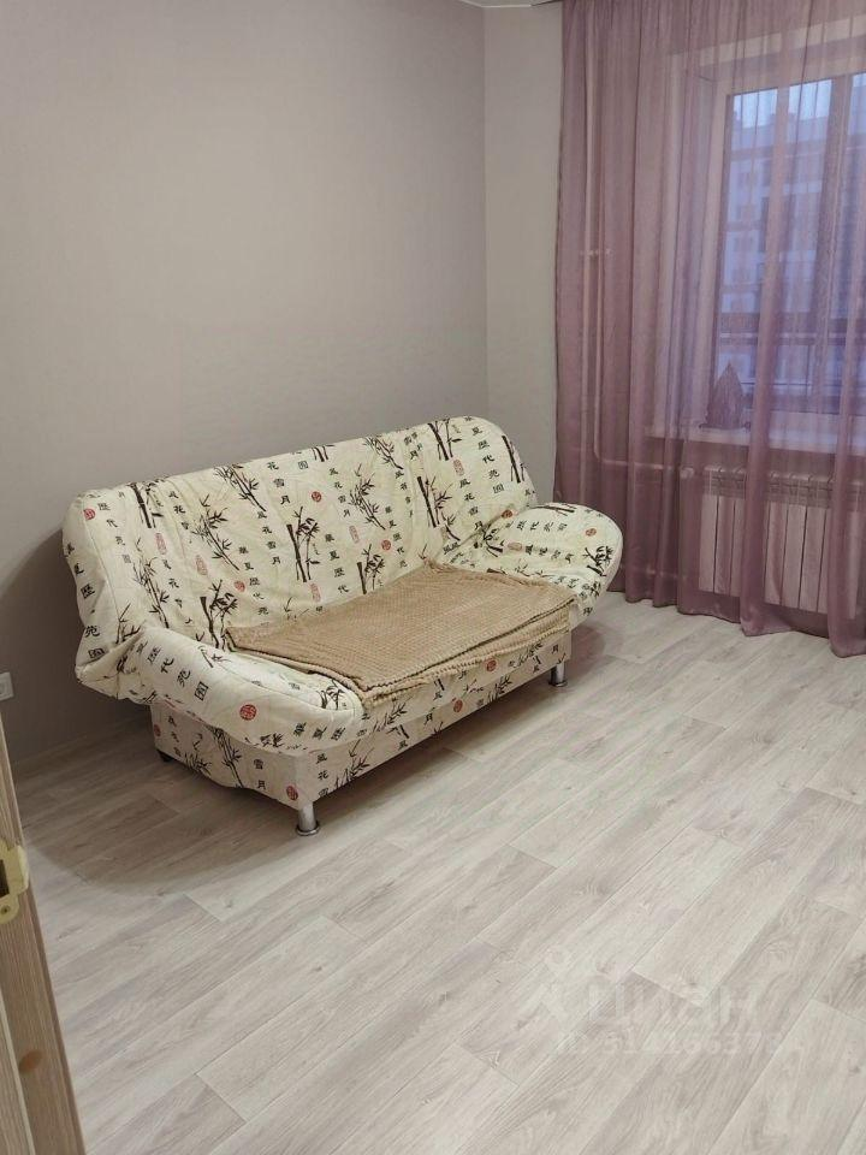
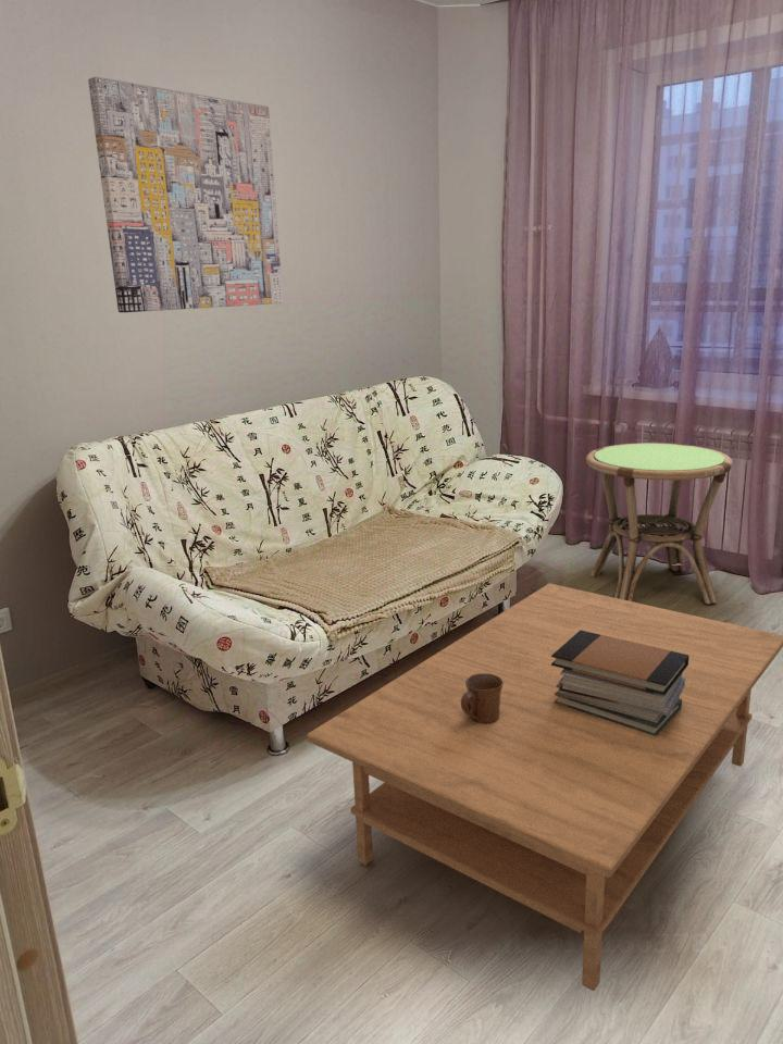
+ side table (654, 523)
+ wall art (197, 204)
+ mug (480, 700)
+ book stack (619, 680)
+ coffee table (568, 745)
